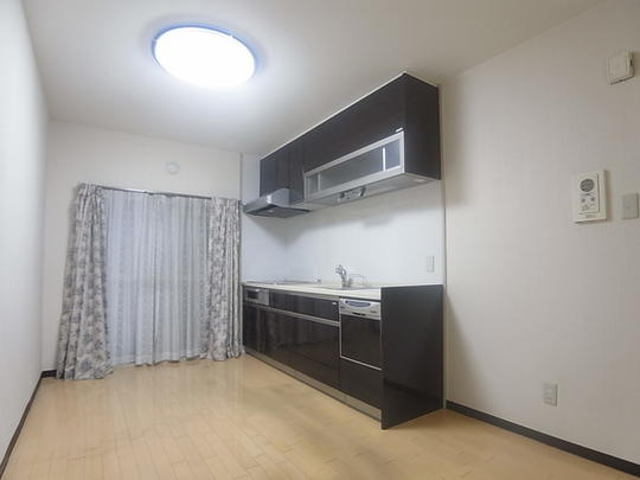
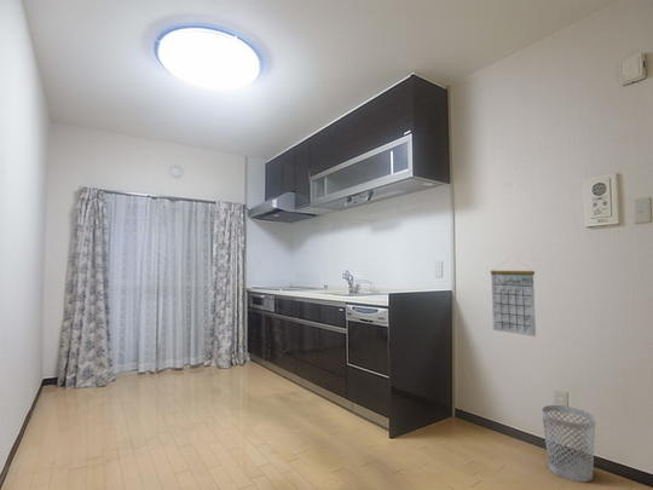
+ wastebasket (568, 442)
+ calendar (512, 294)
